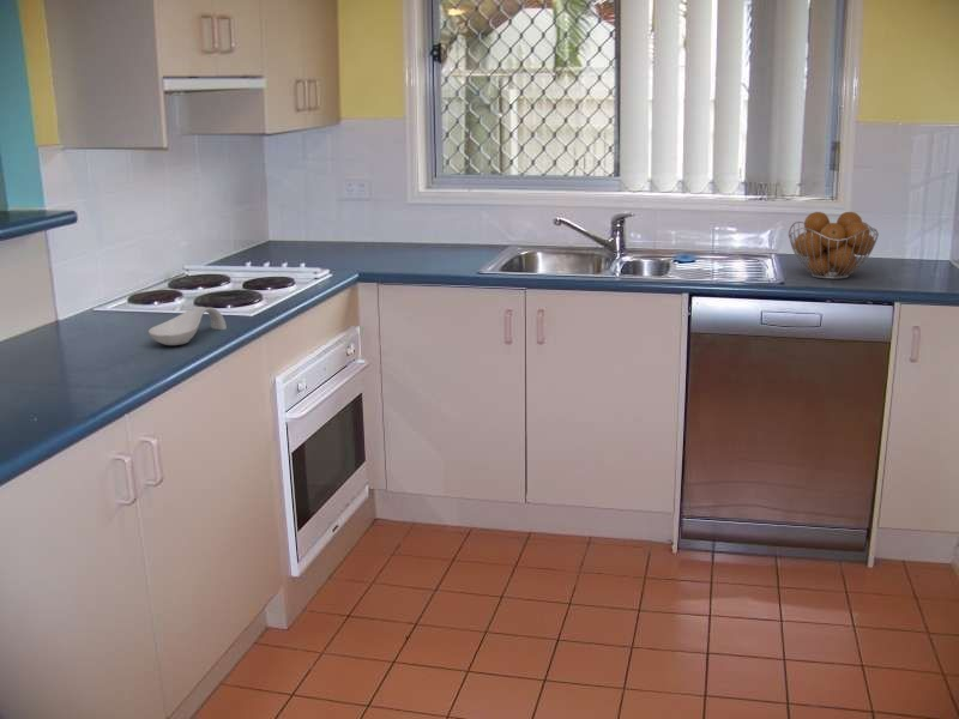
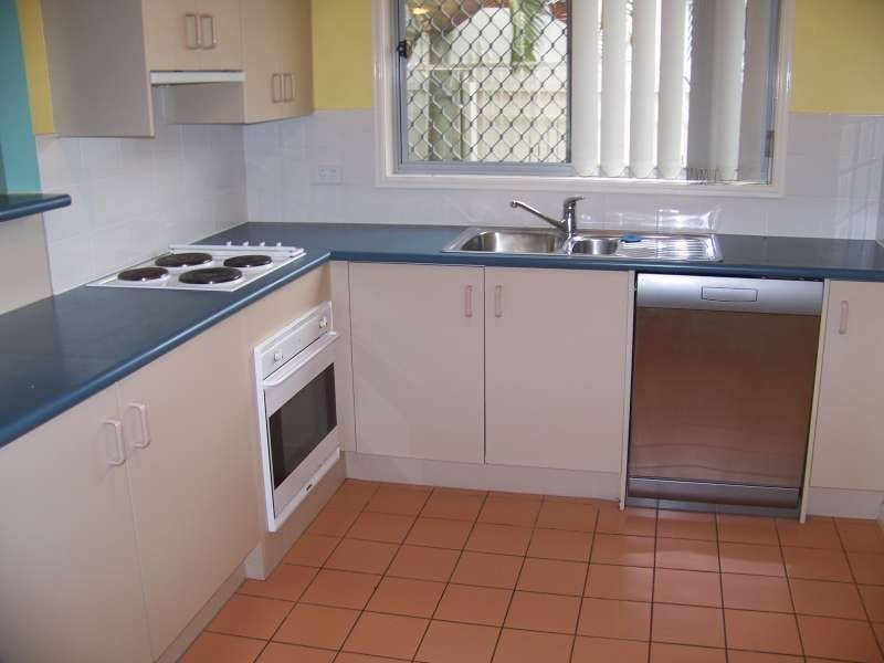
- fruit basket (832, 243)
- spoon rest (188, 324)
